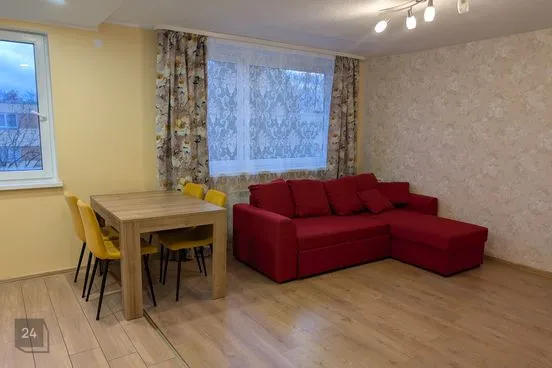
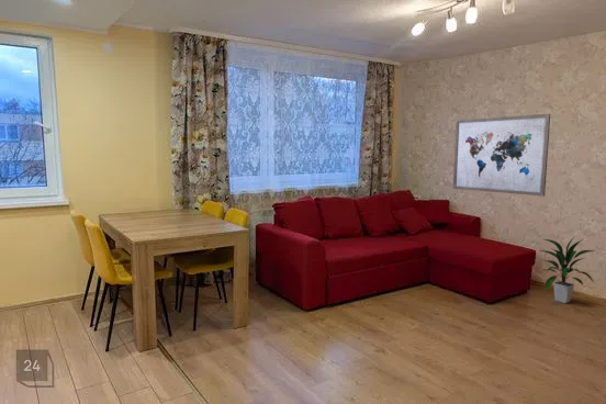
+ wall art (496, 155)
+ indoor plant (562, 268)
